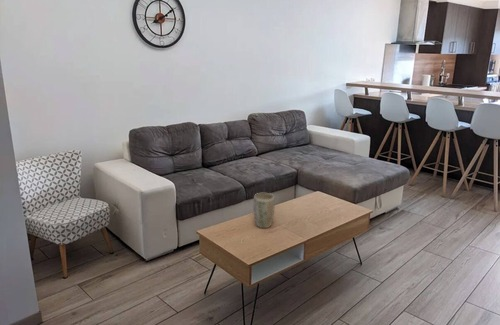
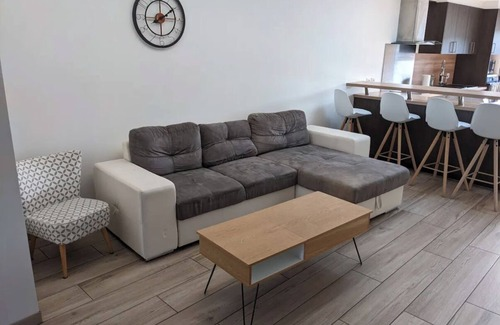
- plant pot (263, 210)
